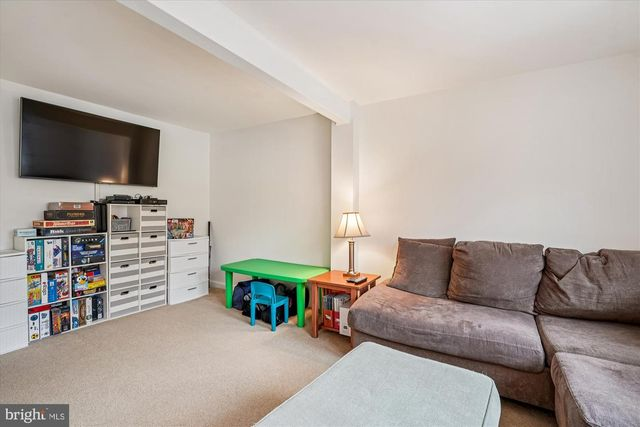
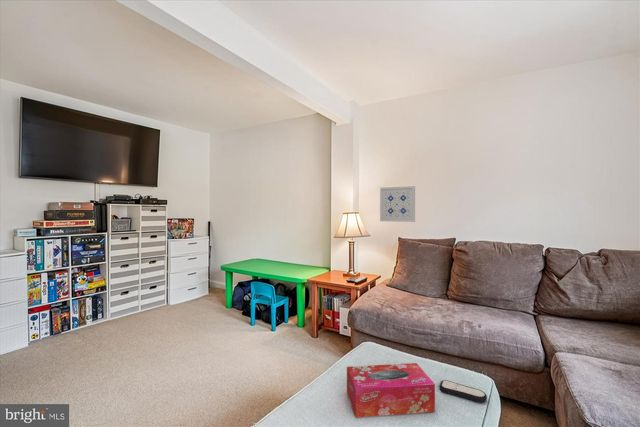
+ tissue box (388, 388)
+ wall art (397, 204)
+ remote control (462, 390)
